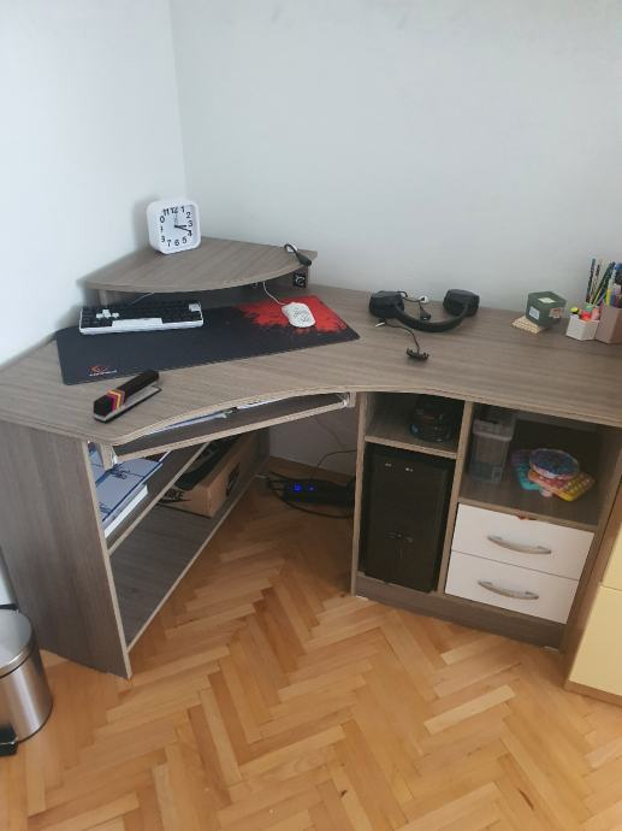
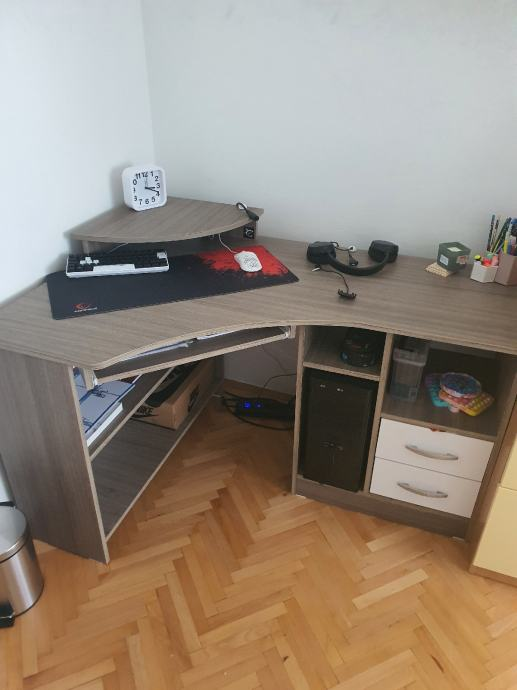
- stapler (128, 394)
